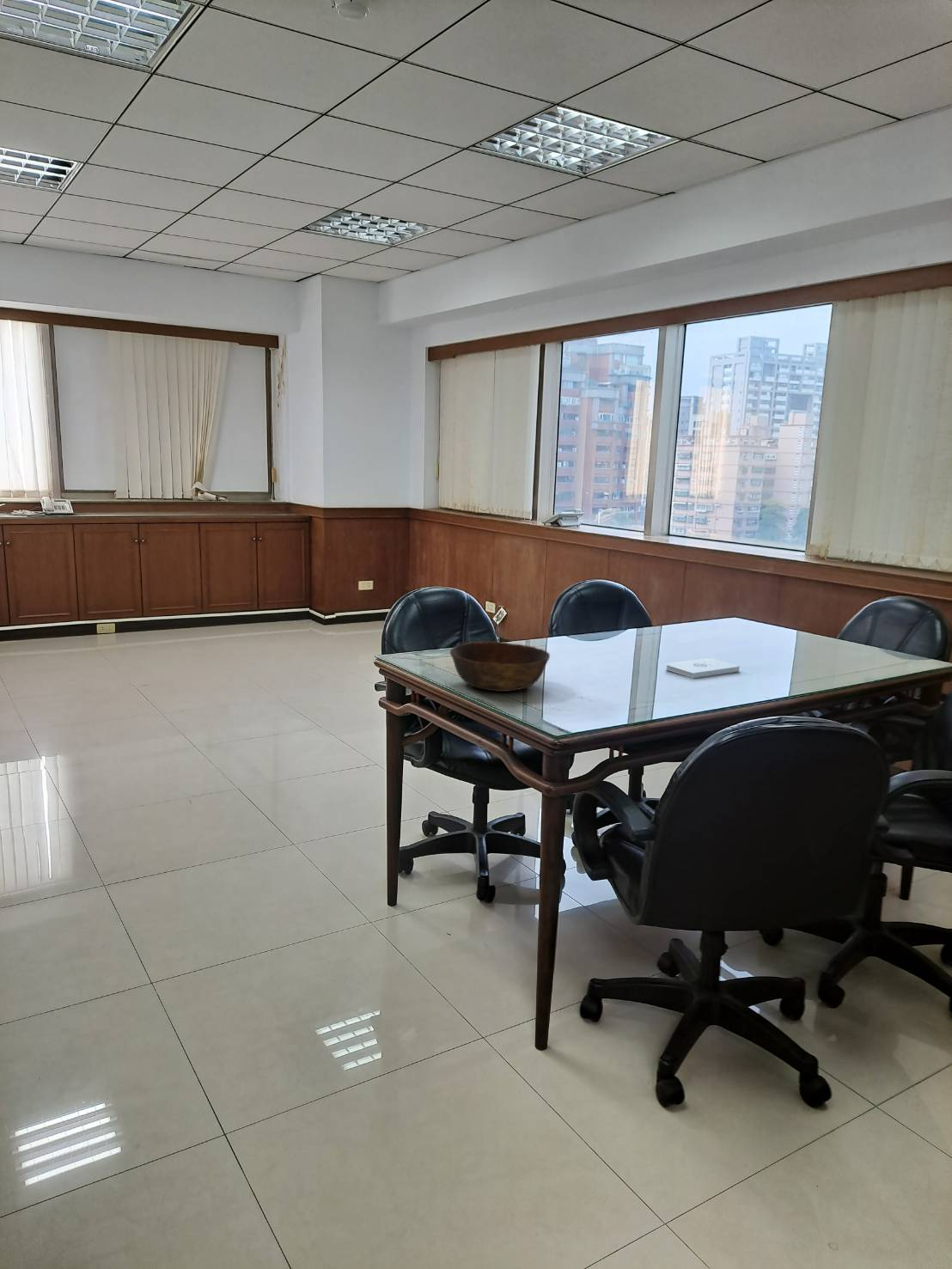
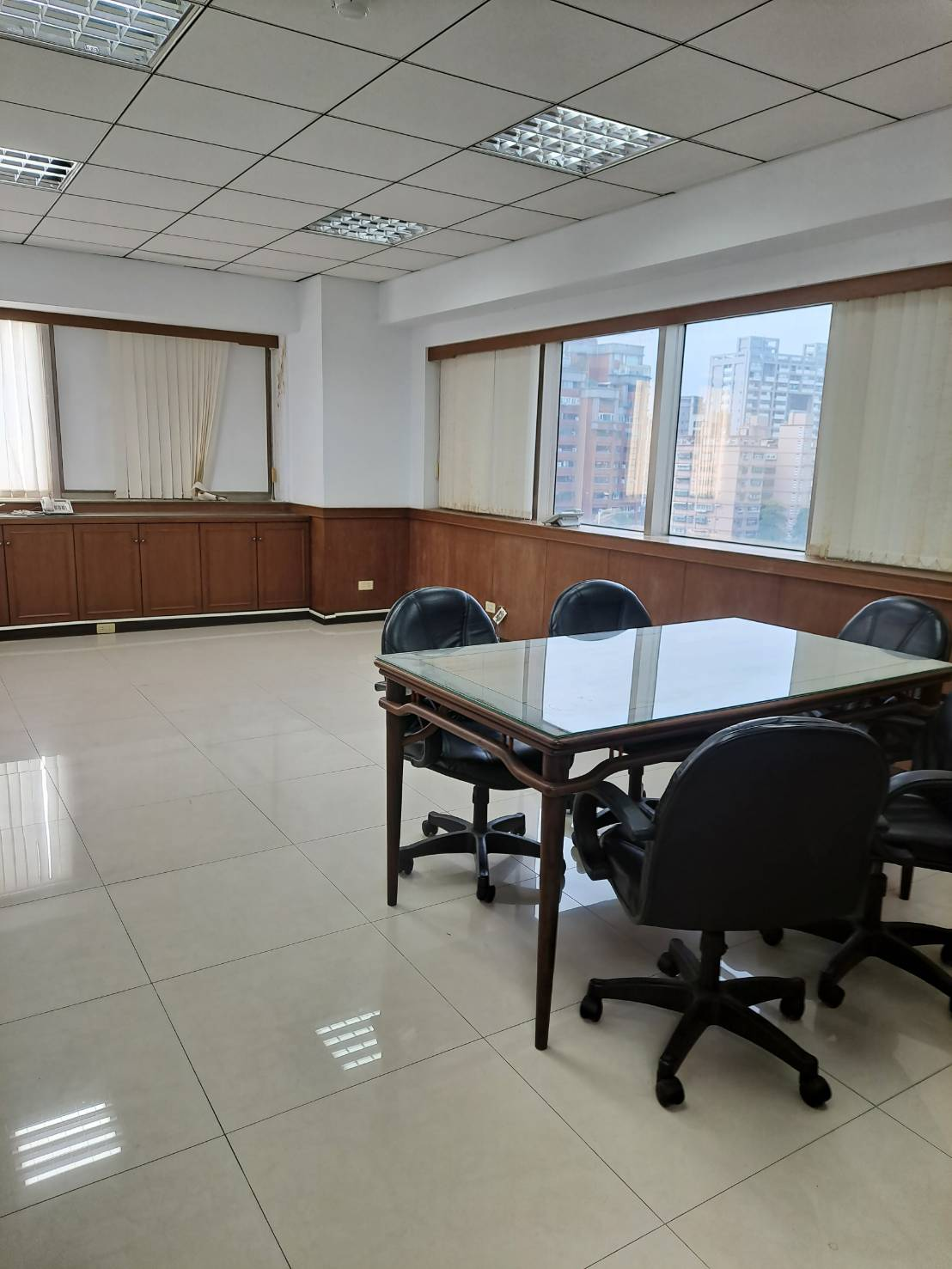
- bowl (498, 668)
- notepad (701, 668)
